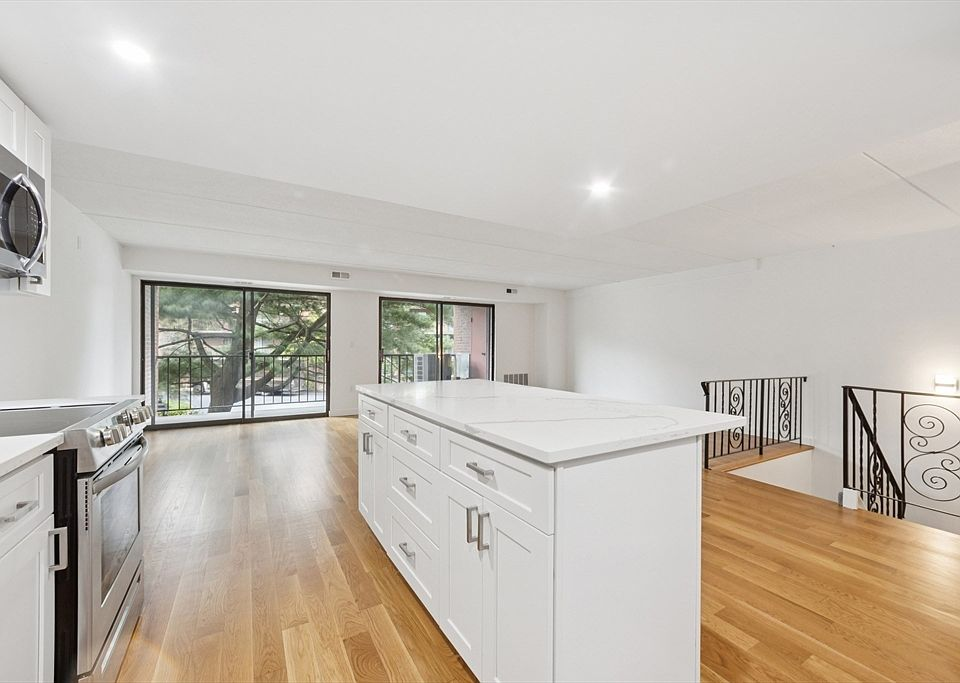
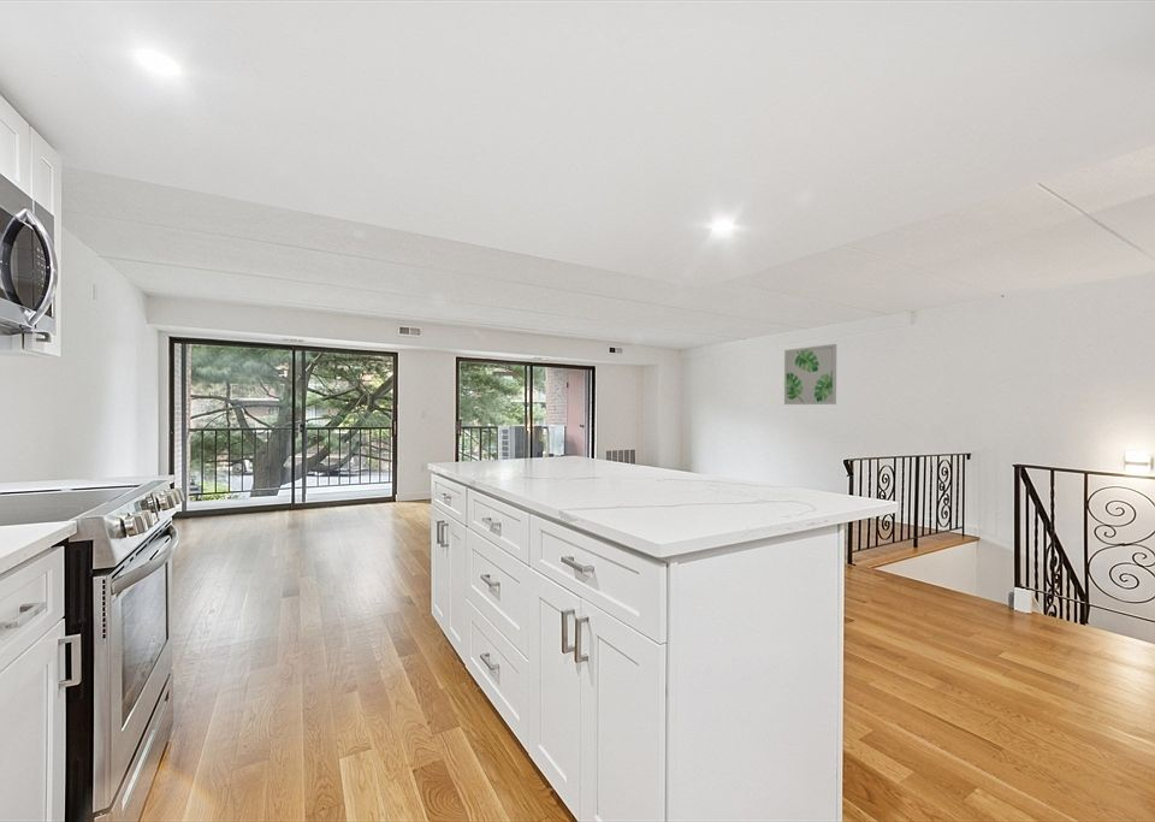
+ wall art (808, 375)
